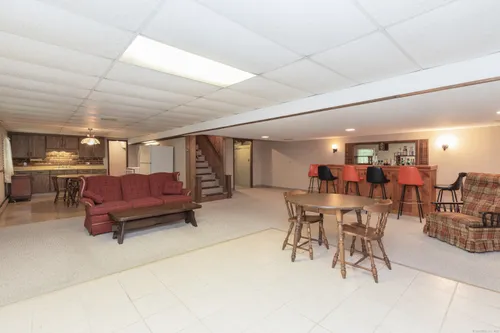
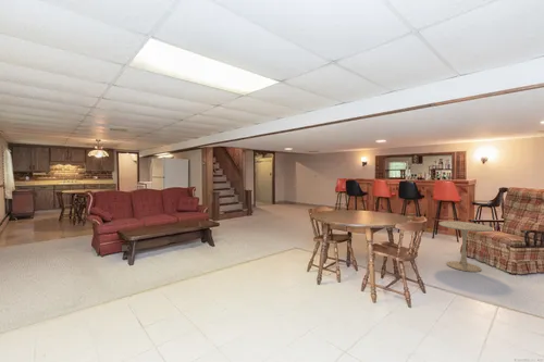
+ side table (463, 246)
